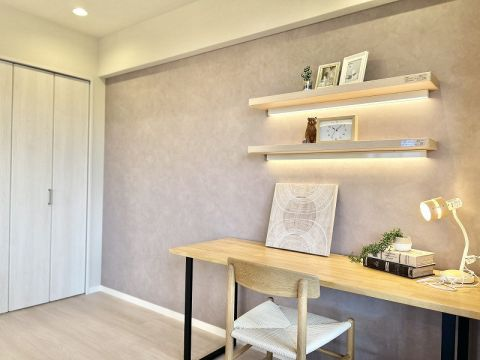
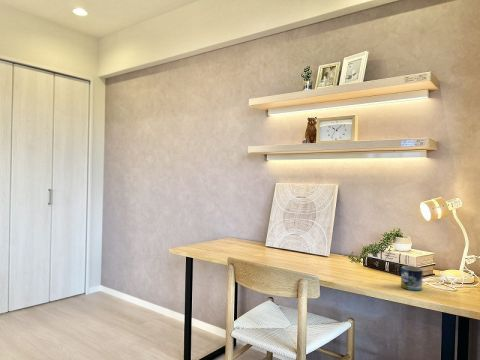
+ mug (413, 277)
